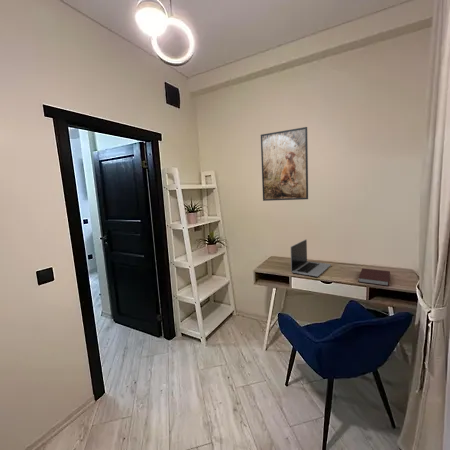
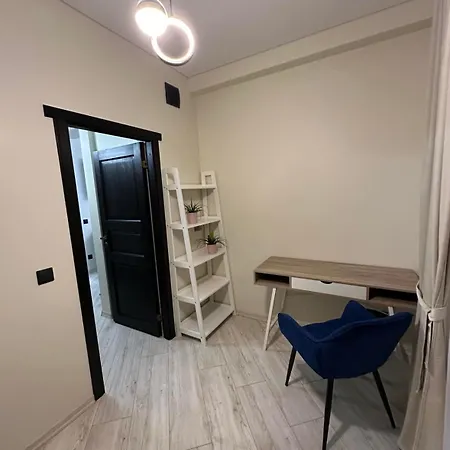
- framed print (283, 166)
- laptop (306, 256)
- notebook (374, 276)
